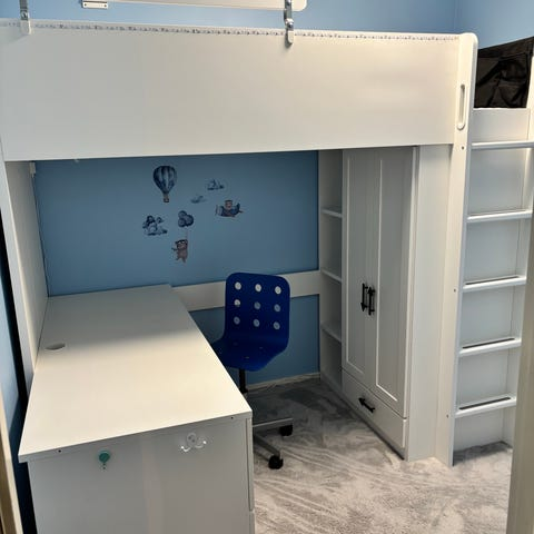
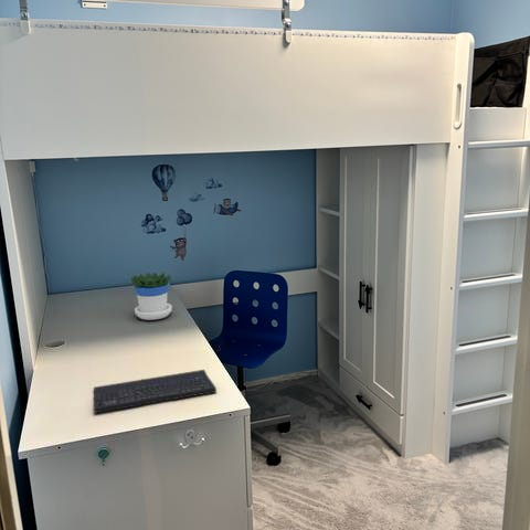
+ keyboard (153, 386)
+ flowerpot (152, 296)
